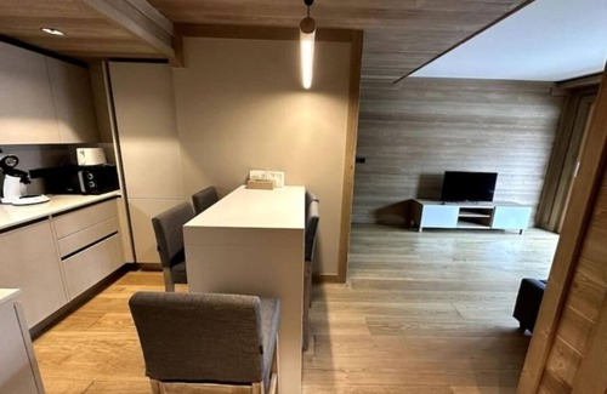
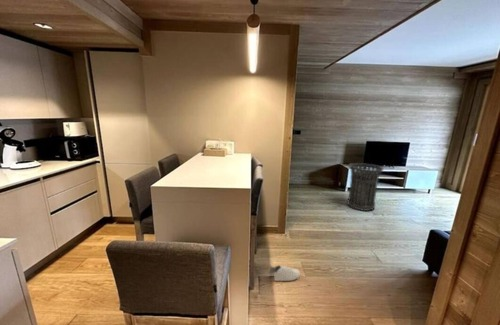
+ shoe (284, 271)
+ trash can (363, 186)
